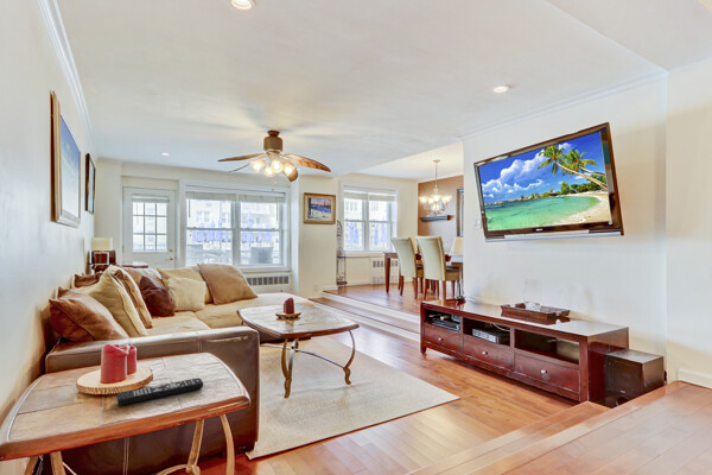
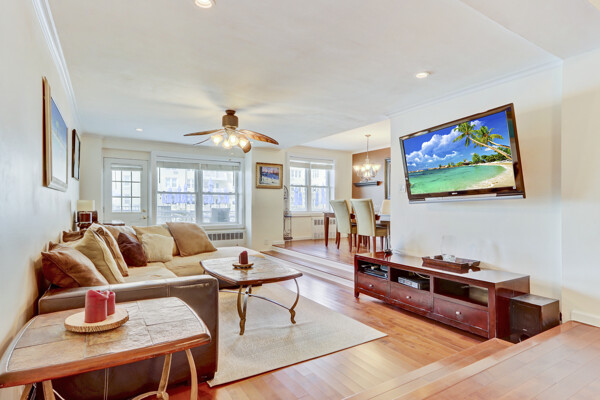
- remote control (161, 391)
